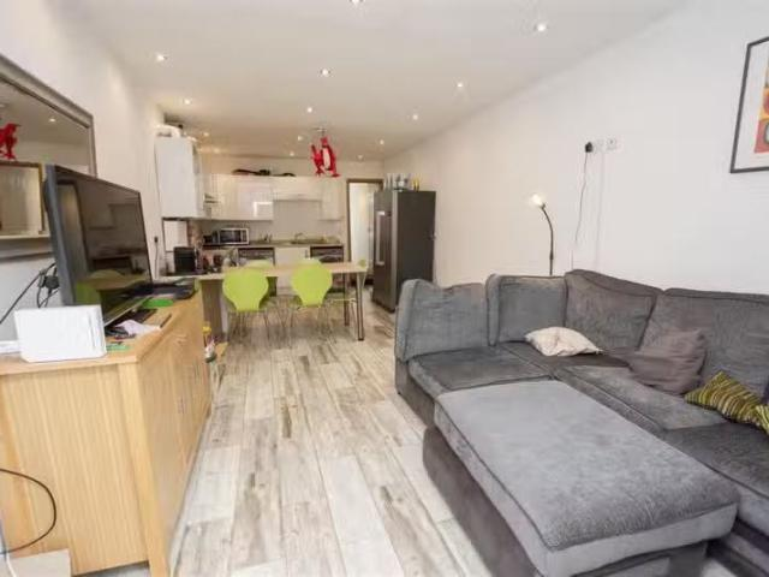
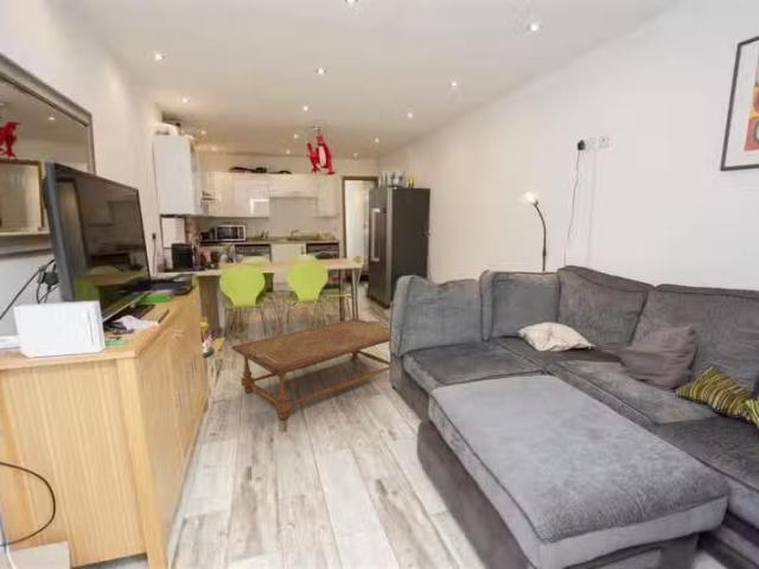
+ coffee table (324, 360)
